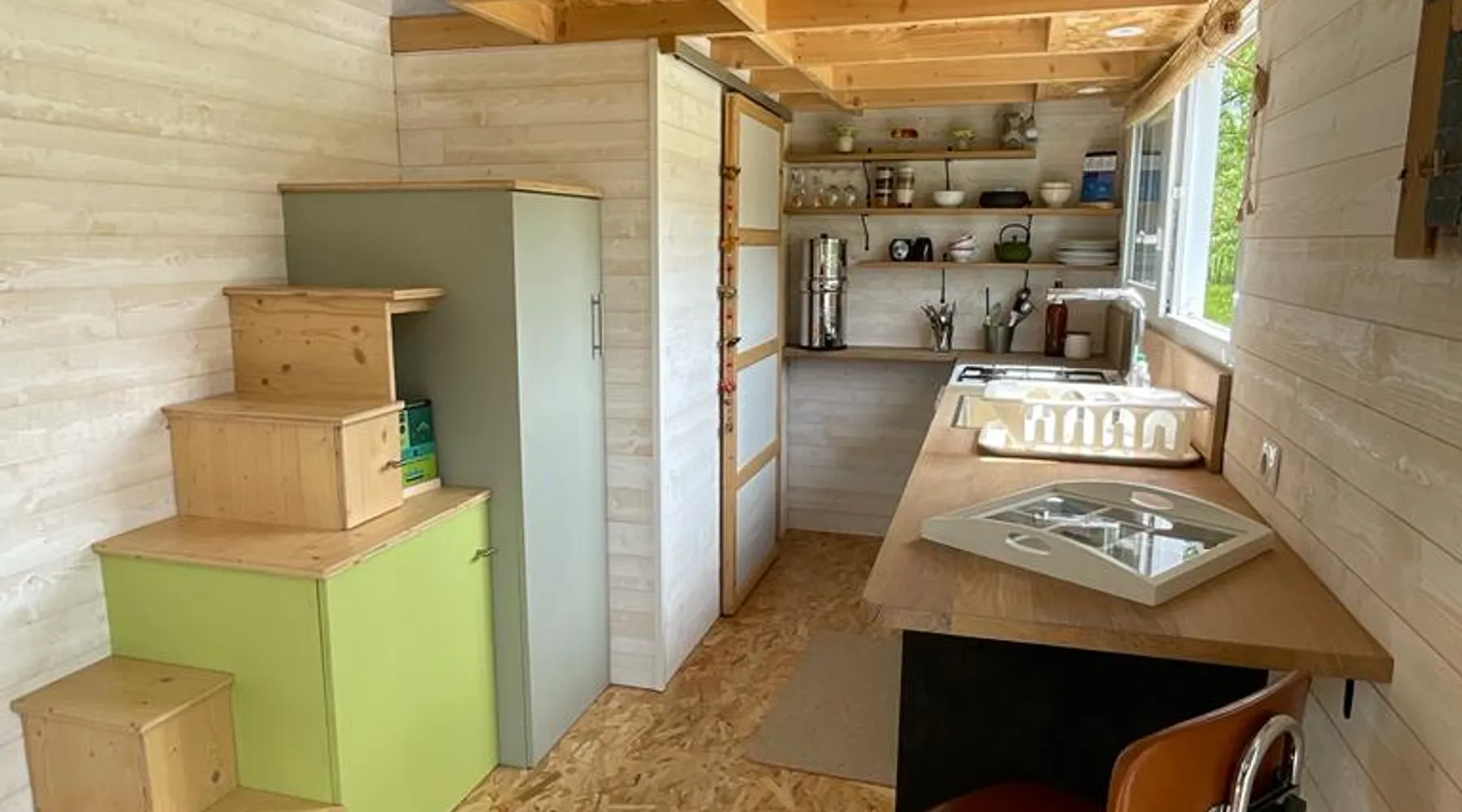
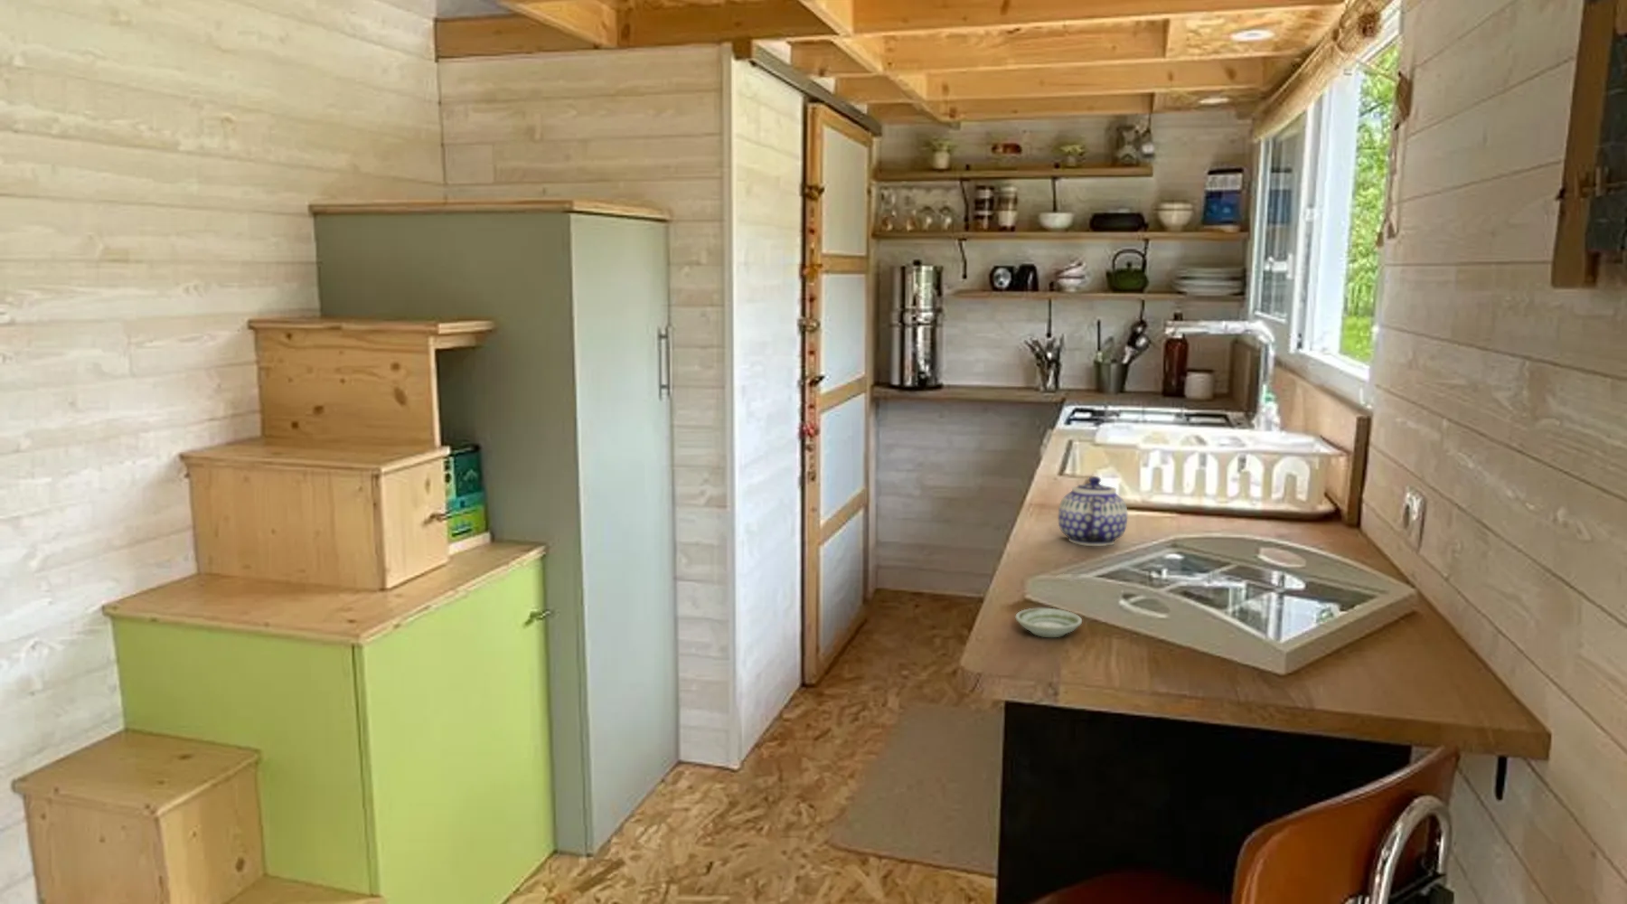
+ saucer (1047, 623)
+ teapot (1093, 509)
